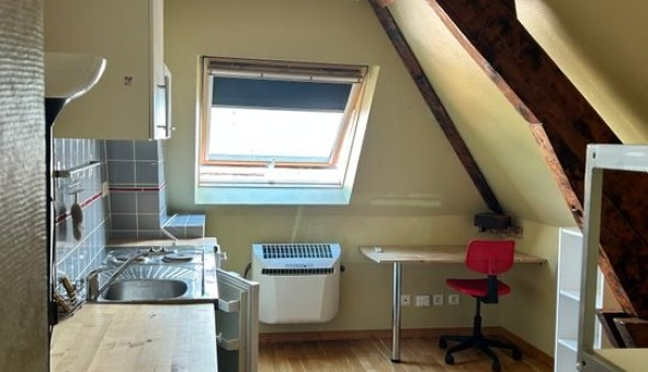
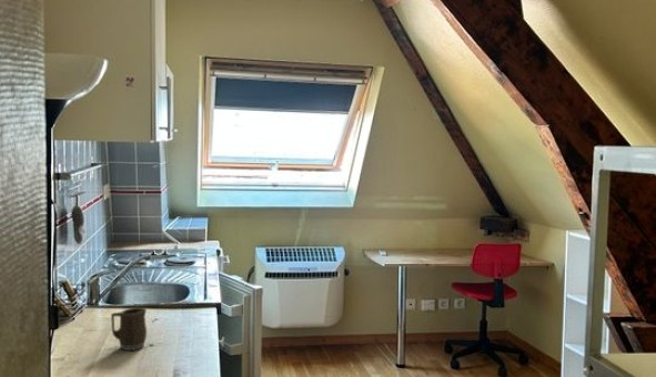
+ mug (129, 328)
